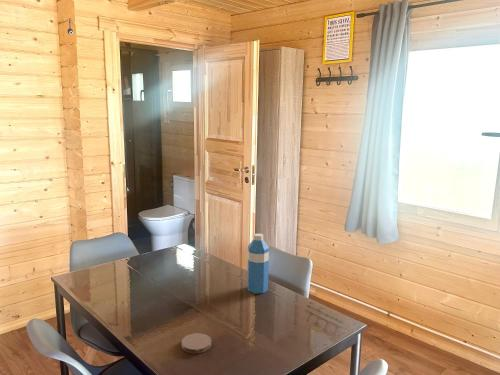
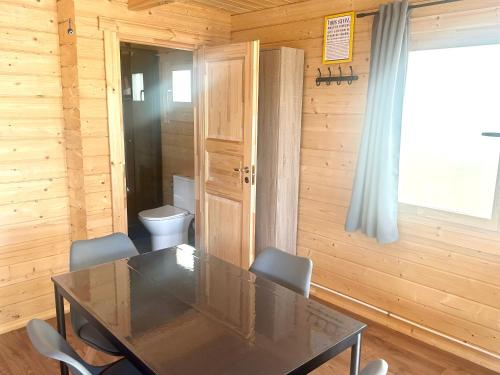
- water bottle (258, 262)
- coaster (196, 342)
